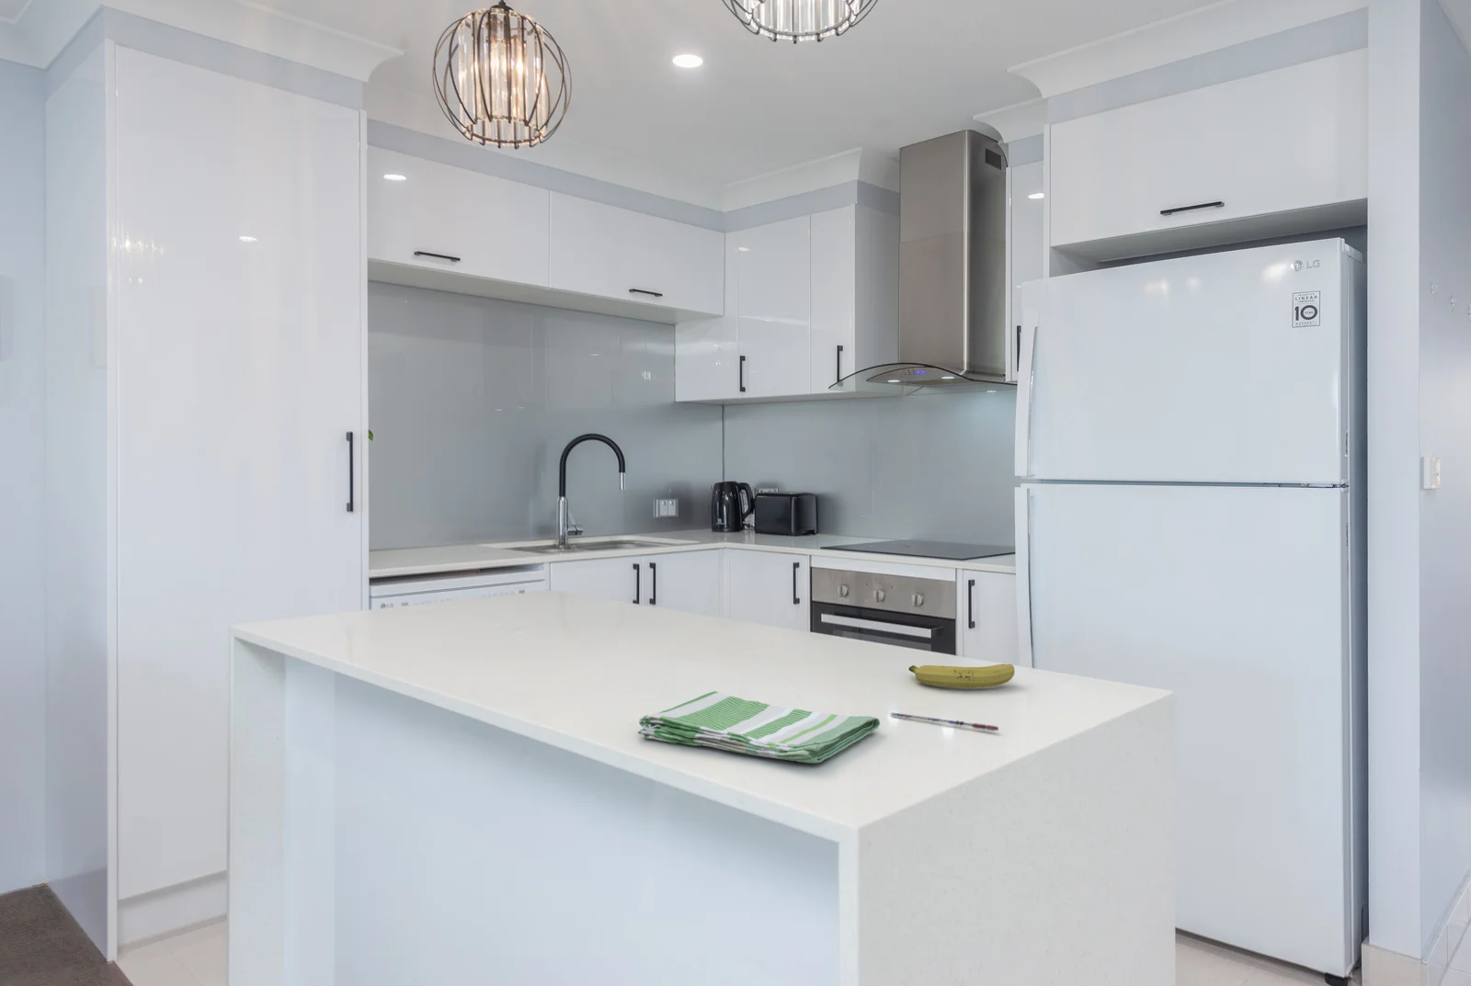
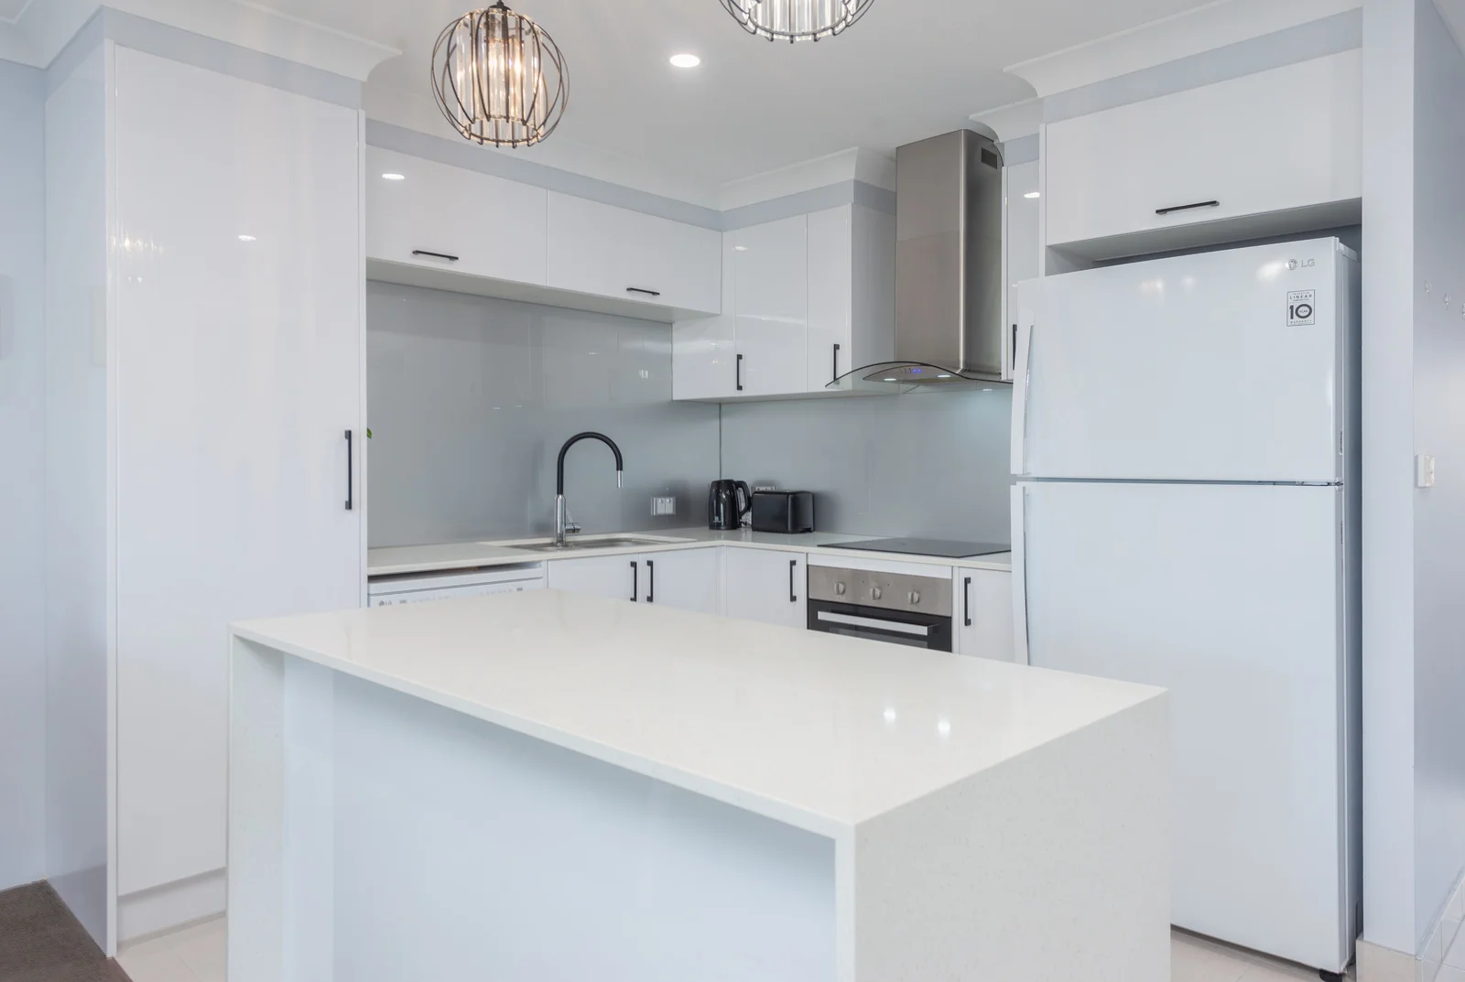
- pen (942, 721)
- dish towel (759, 723)
- fruit (956, 671)
